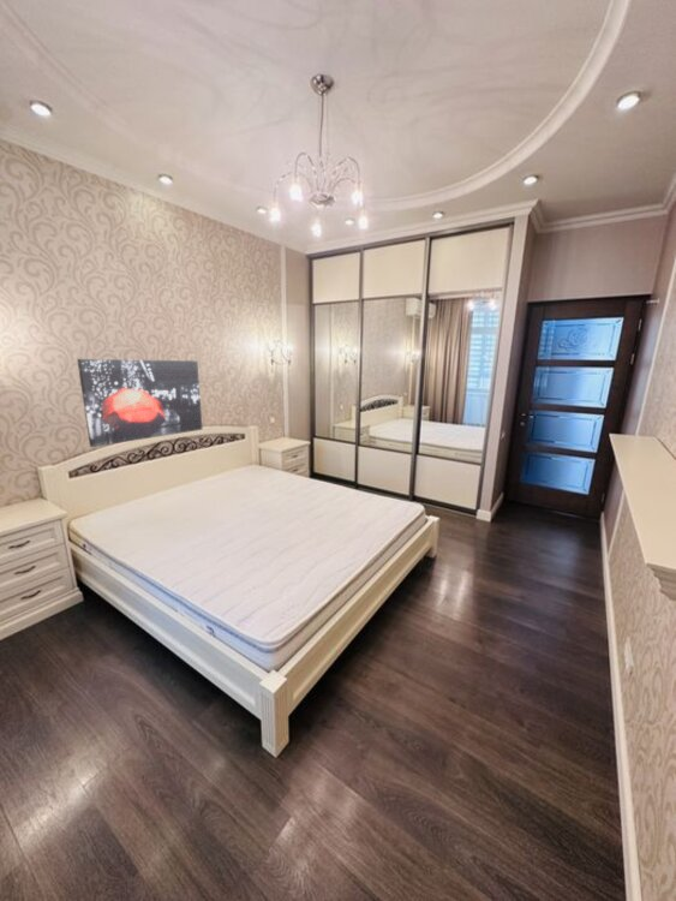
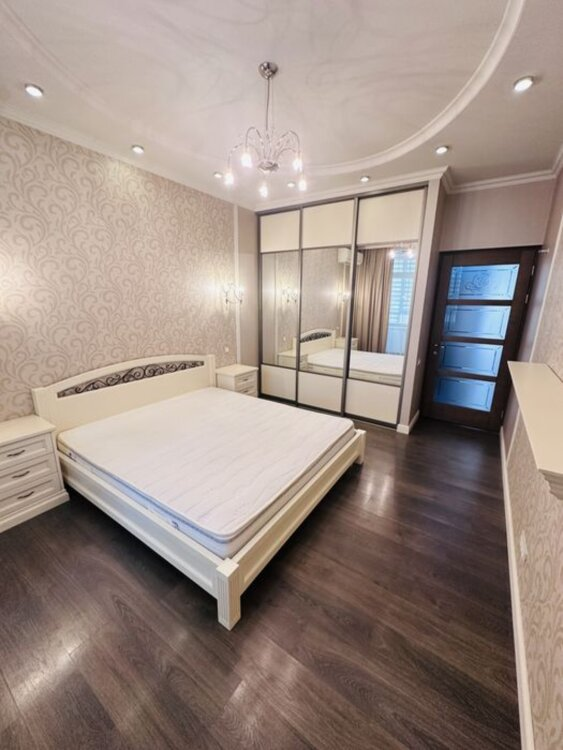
- wall art (149, 399)
